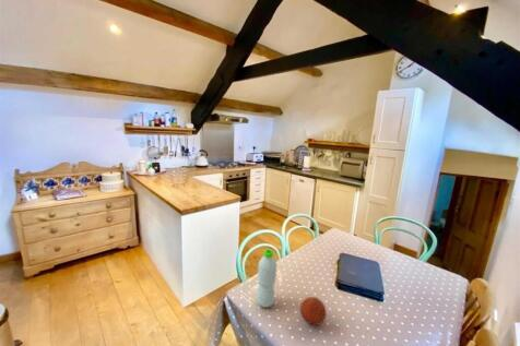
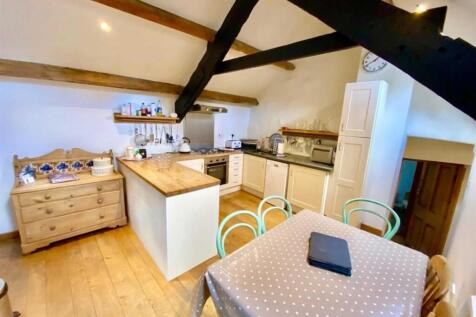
- water bottle (267, 277)
- fruit (312, 310)
